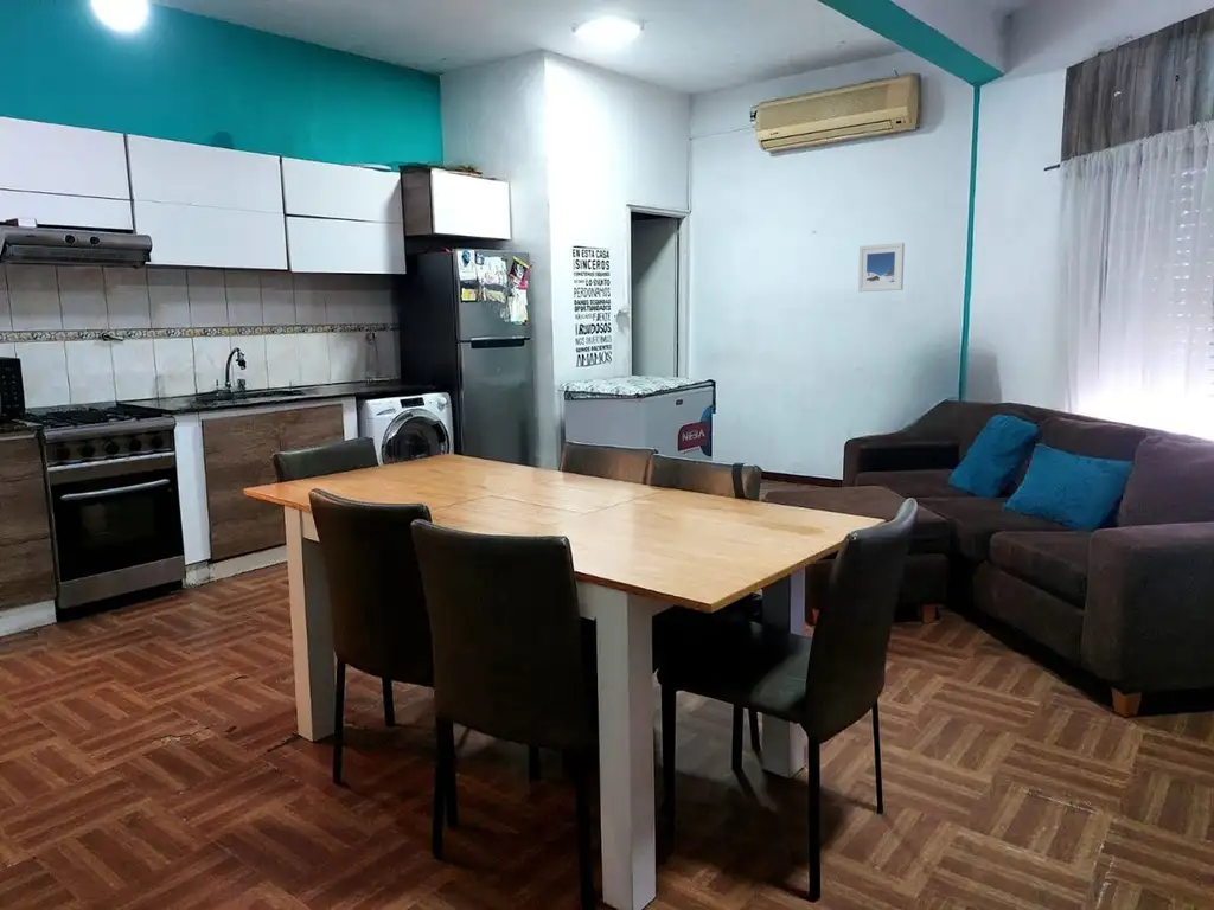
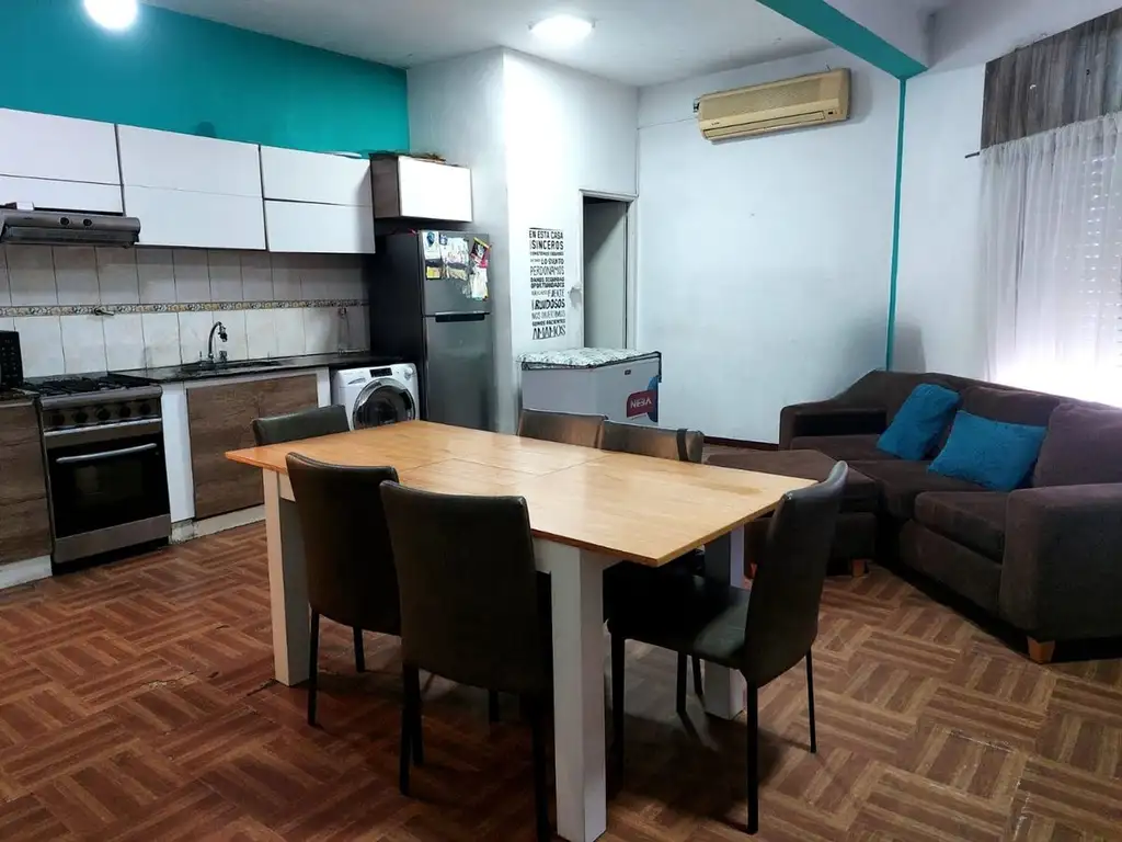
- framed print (880, 268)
